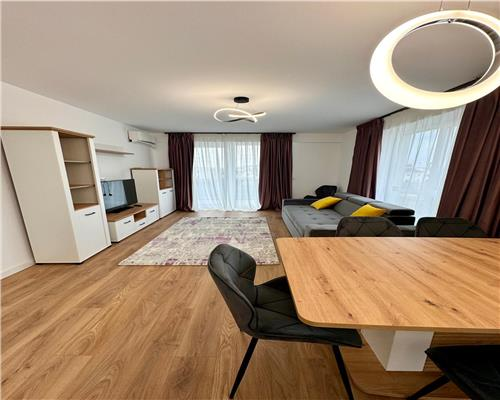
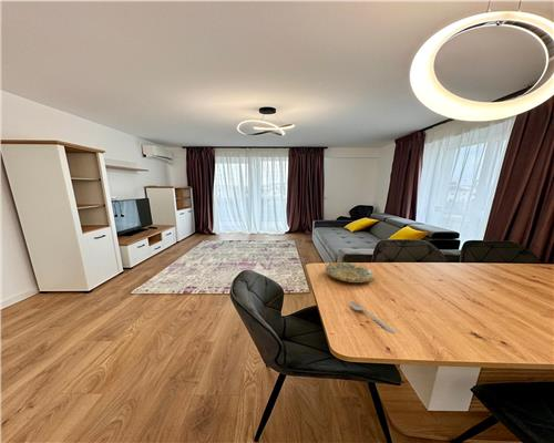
+ plate (348, 272)
+ spoon (370, 315)
